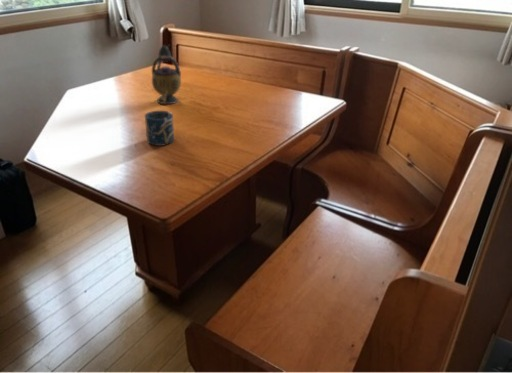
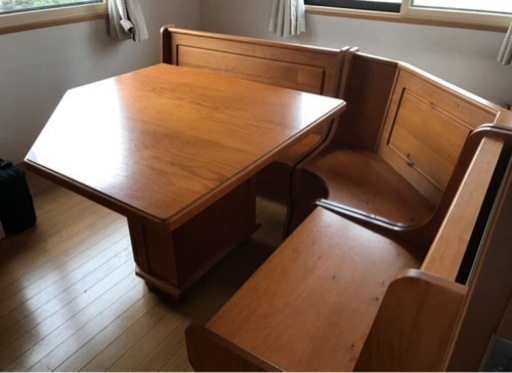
- teapot (164, 75)
- cup (158, 129)
